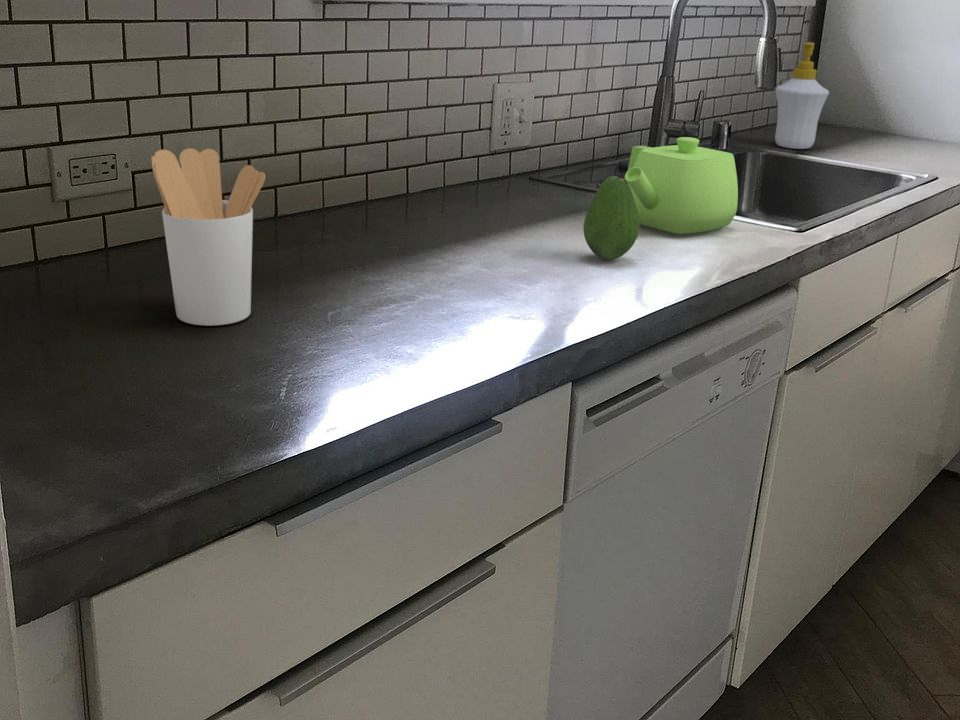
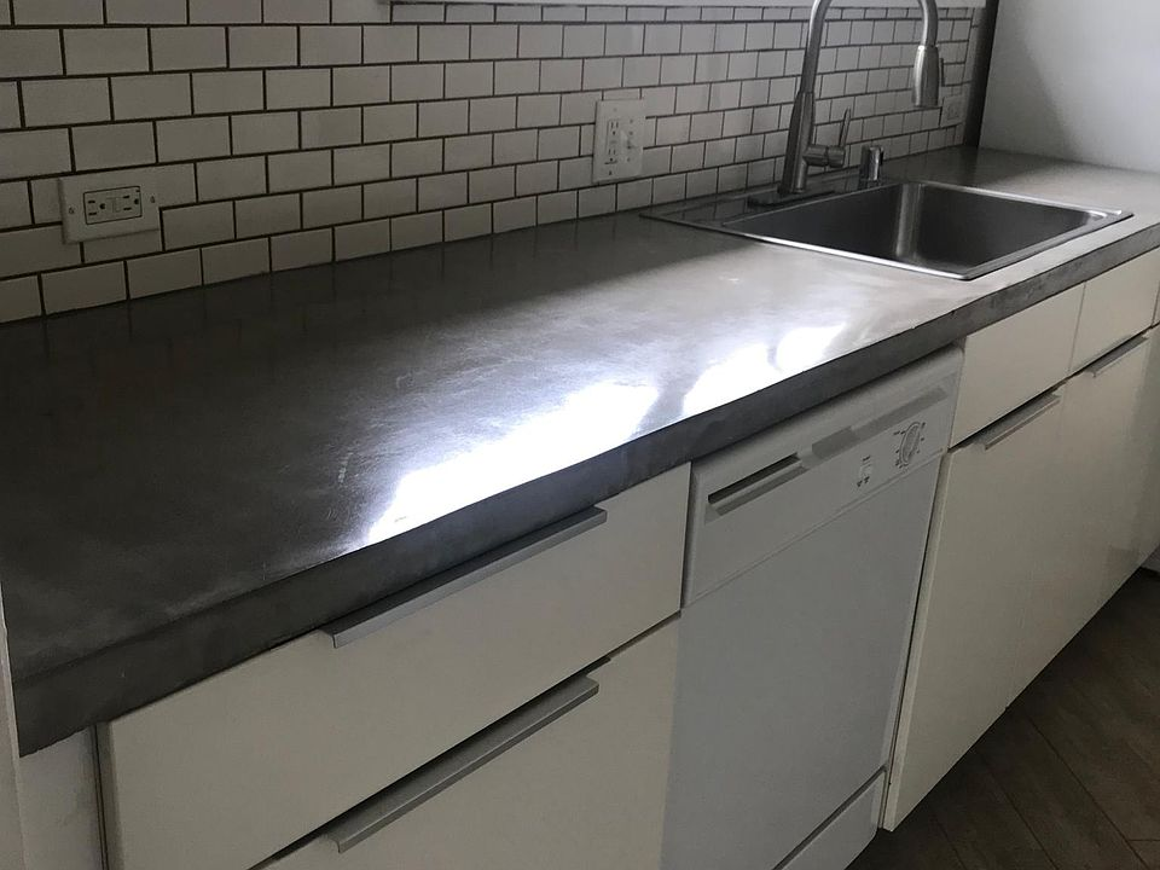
- soap bottle (801, 95)
- fruit (612, 217)
- teapot (663, 181)
- utensil holder (202, 231)
